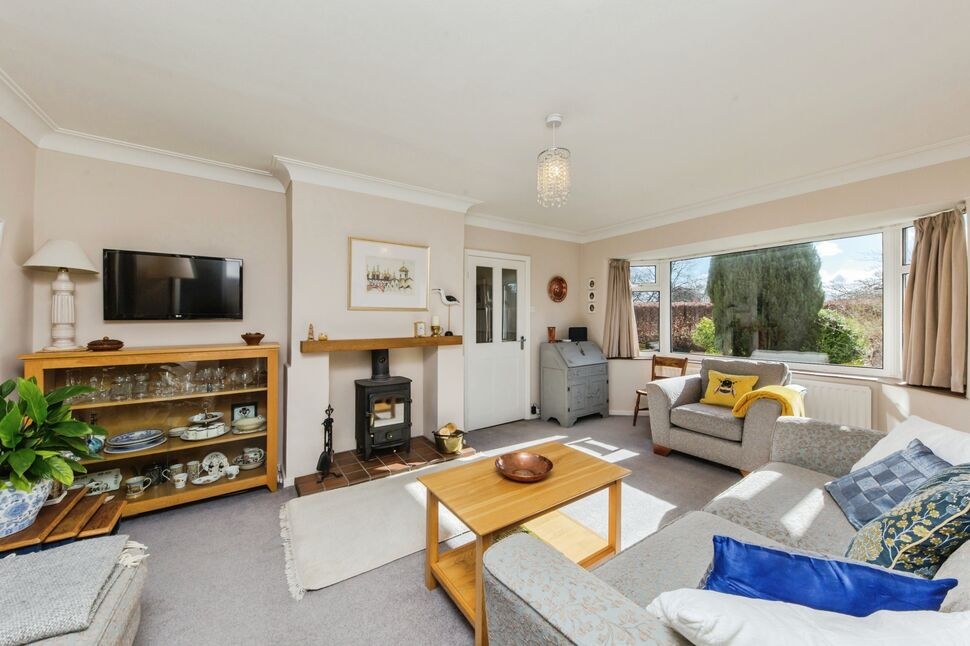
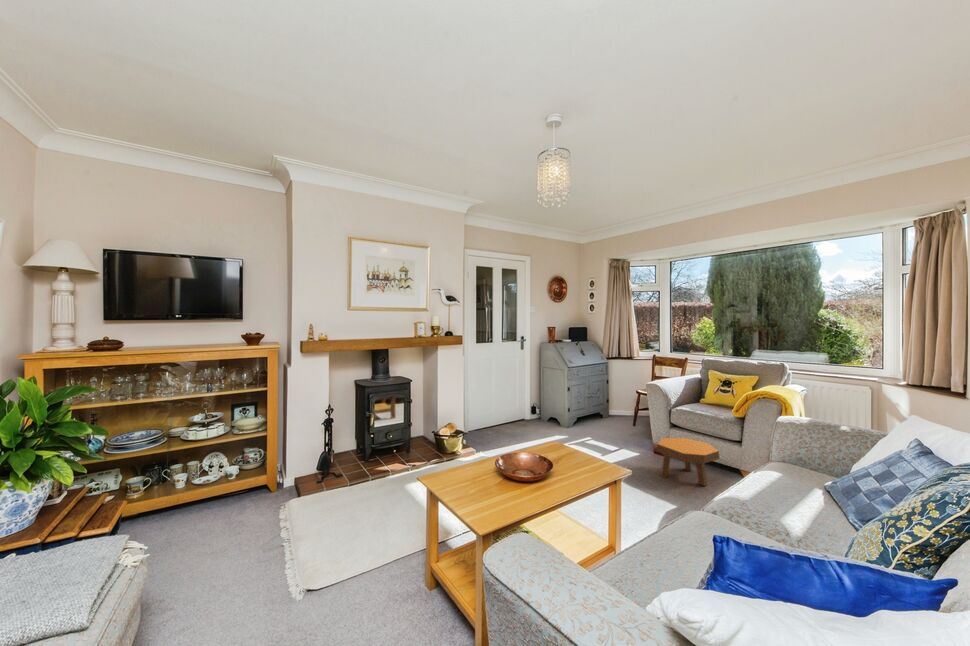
+ footstool (686, 462)
